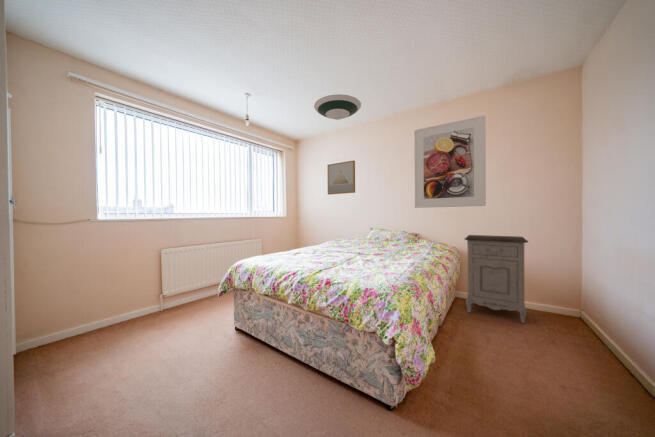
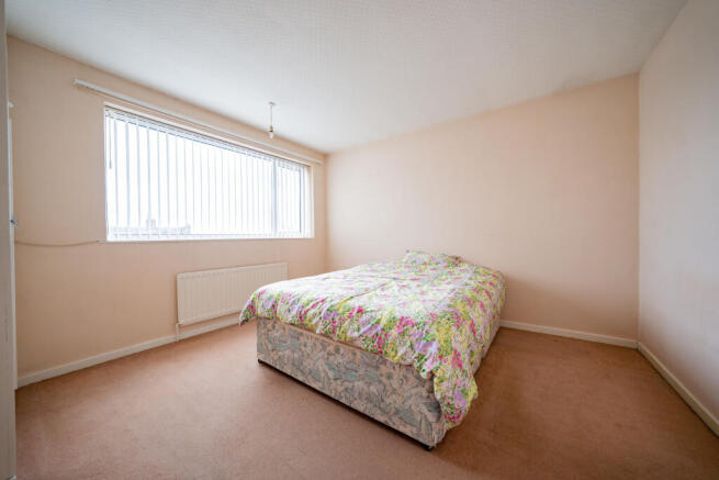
- nightstand (494, 274)
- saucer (337, 112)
- wall art (340, 178)
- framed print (447, 165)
